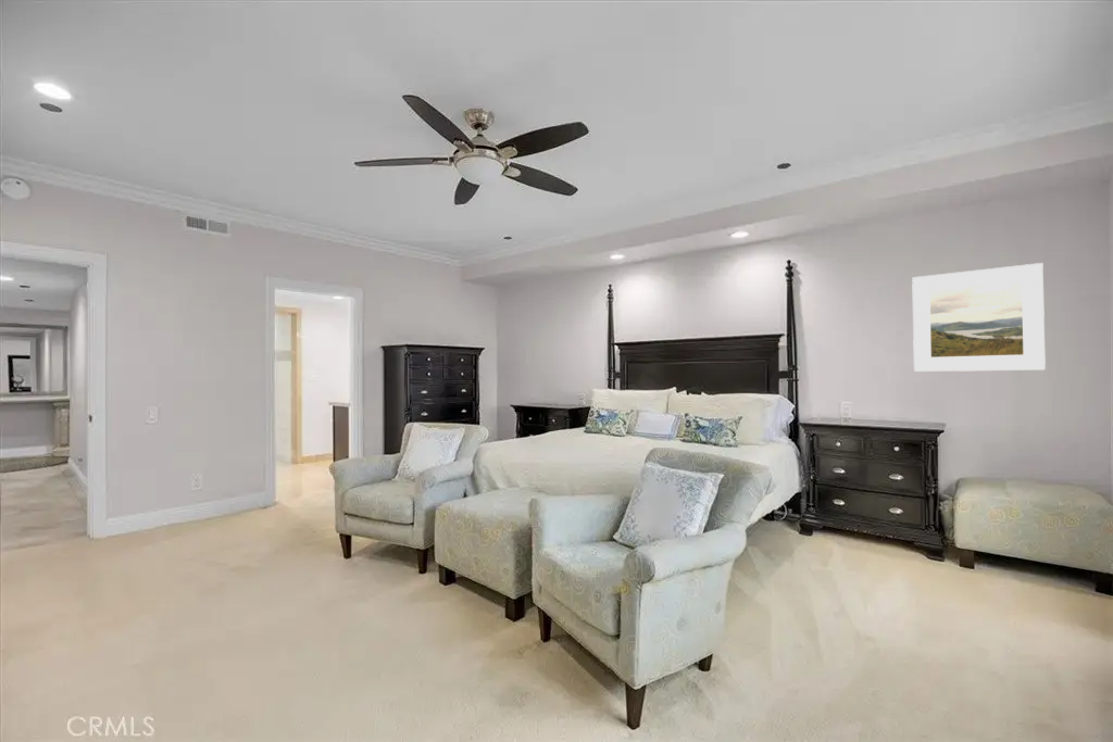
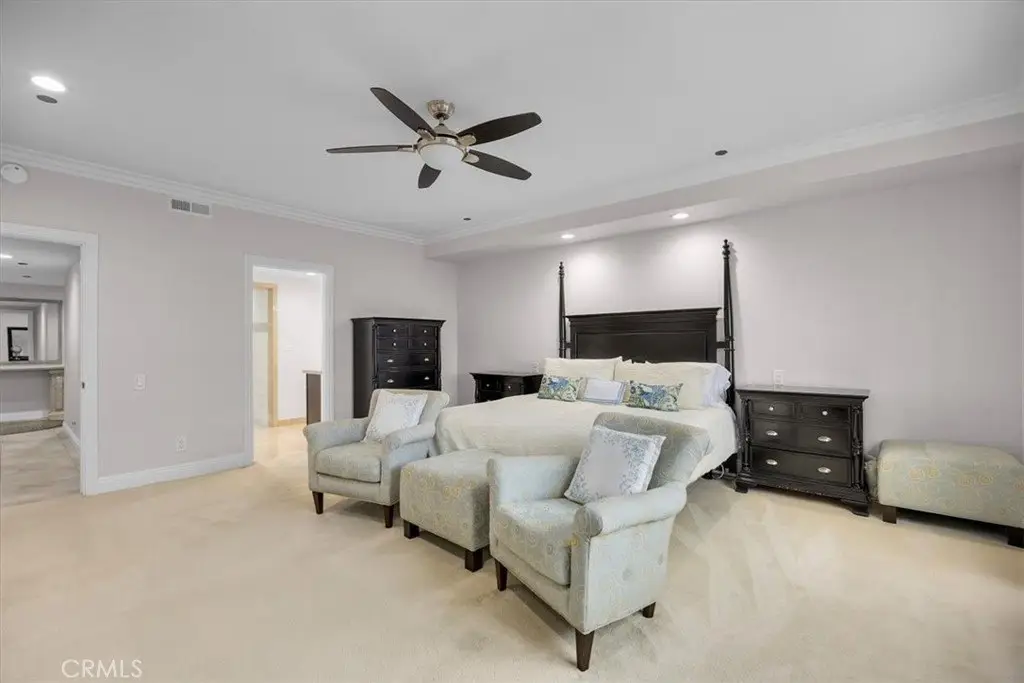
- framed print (974, 320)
